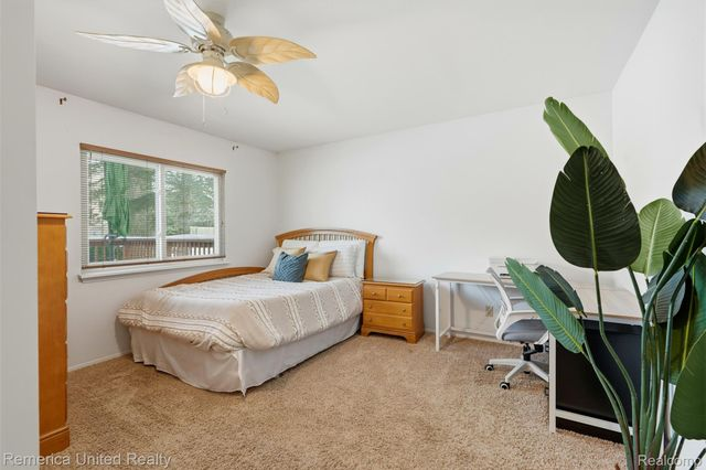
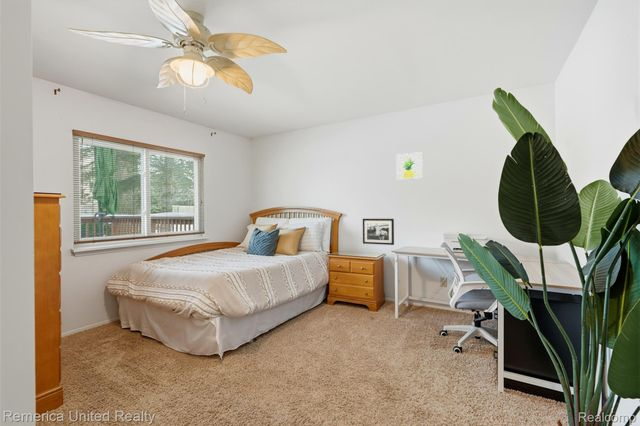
+ picture frame (377, 231)
+ wall art (409, 166)
